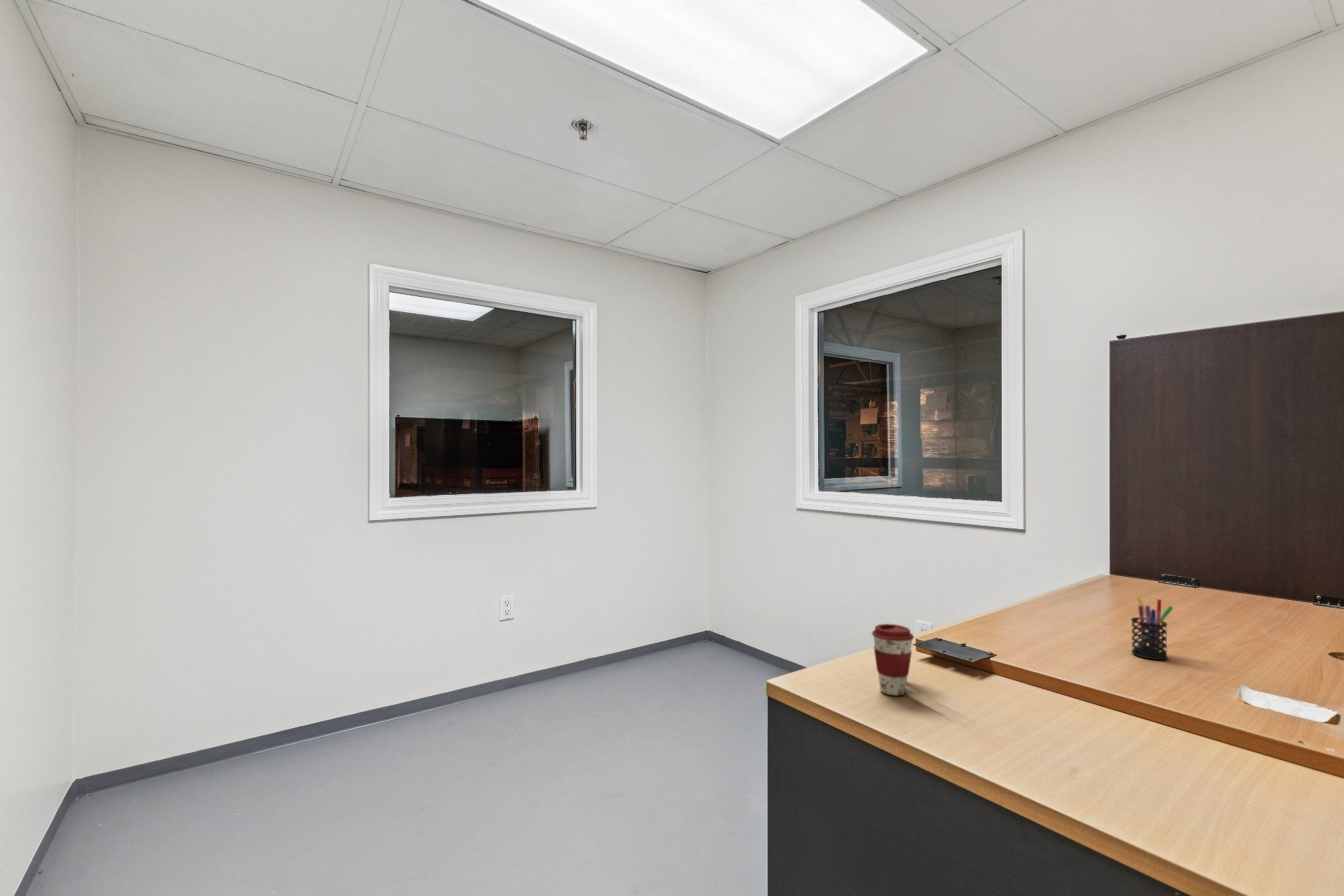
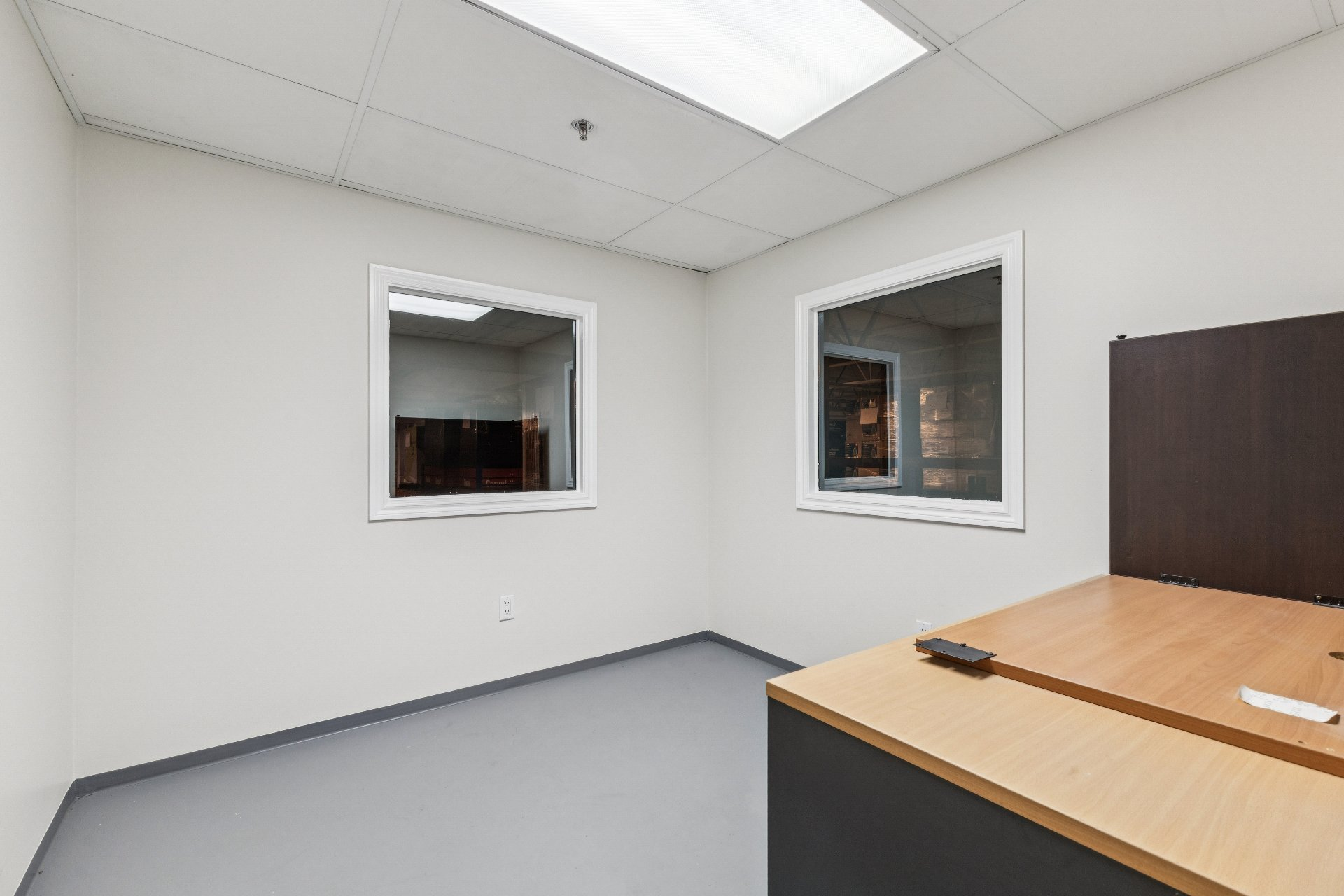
- pen holder (1154, 626)
- coffee cup (892, 659)
